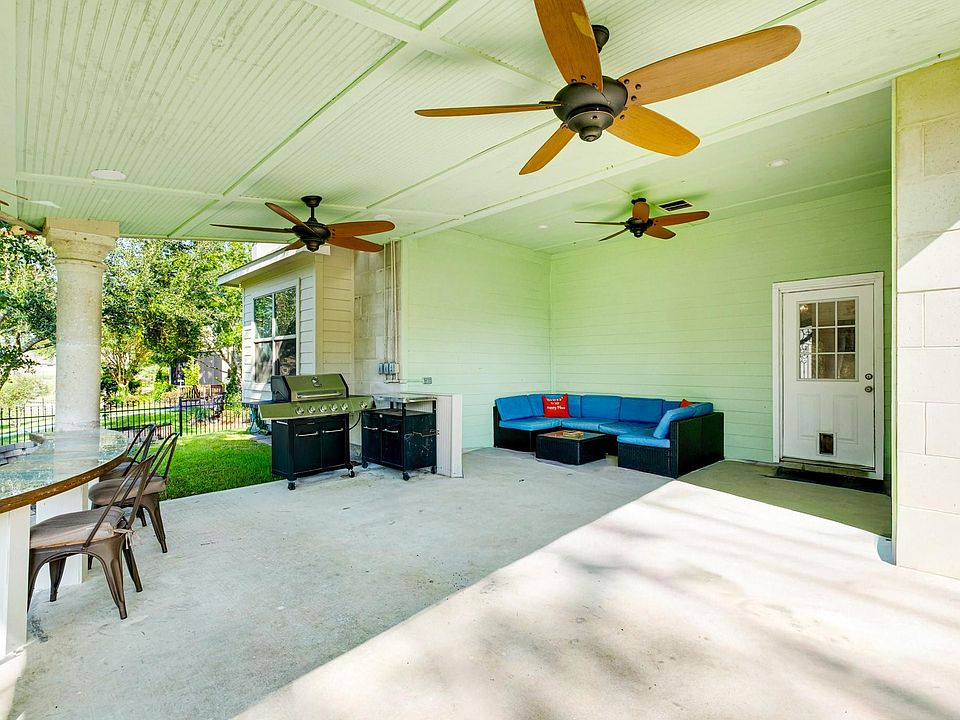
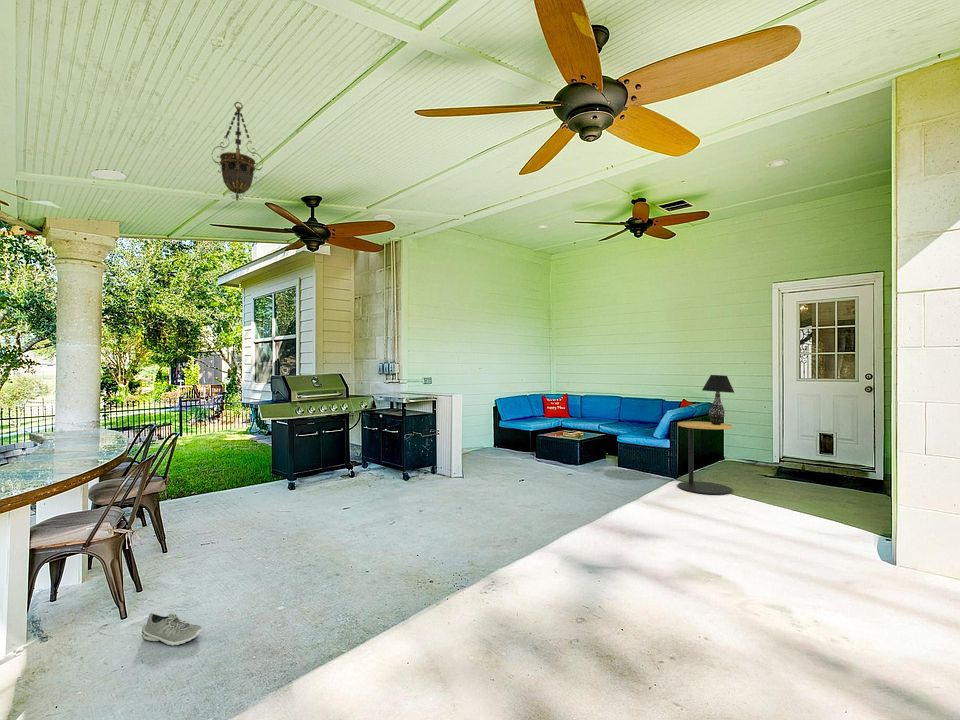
+ hanging lantern (237, 151)
+ sneaker (171, 627)
+ side table (693, 456)
+ table lamp (716, 399)
